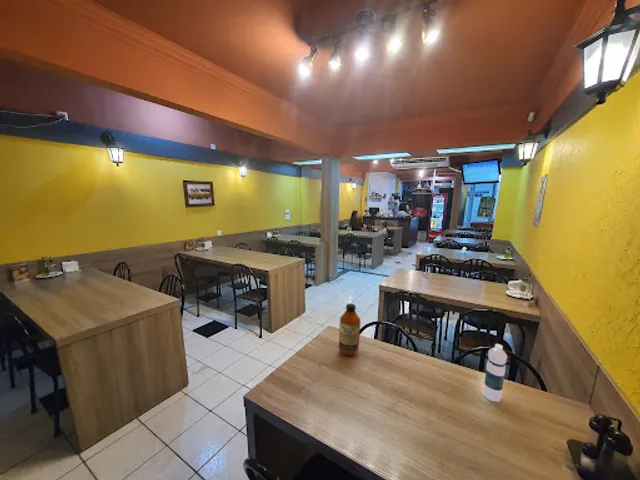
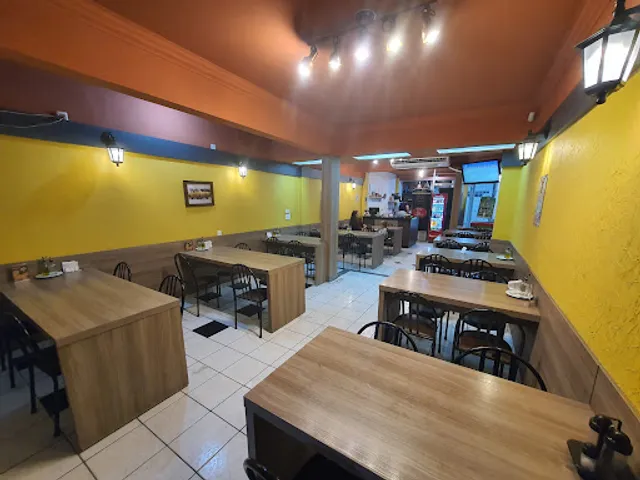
- bottle (349, 328)
- water bottle (495, 371)
